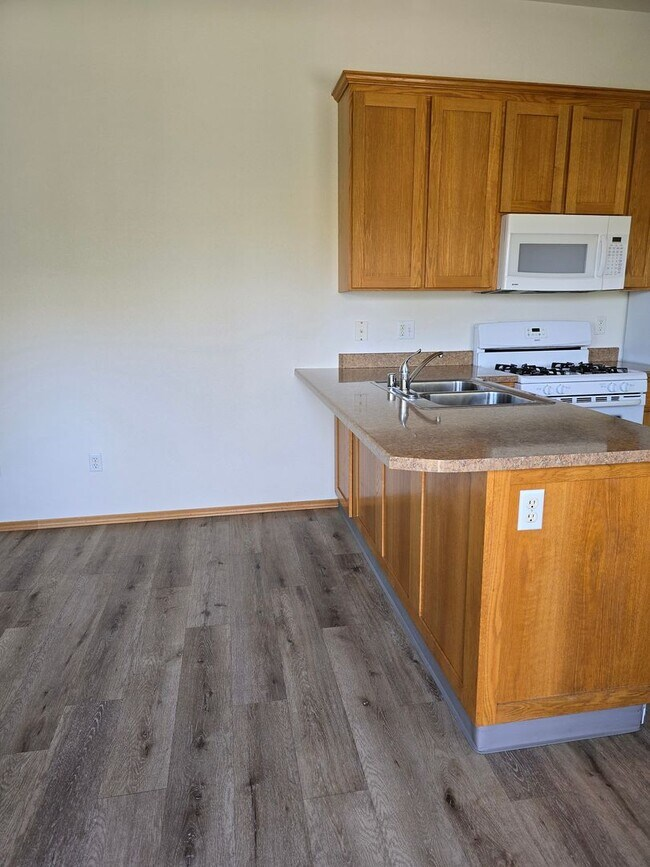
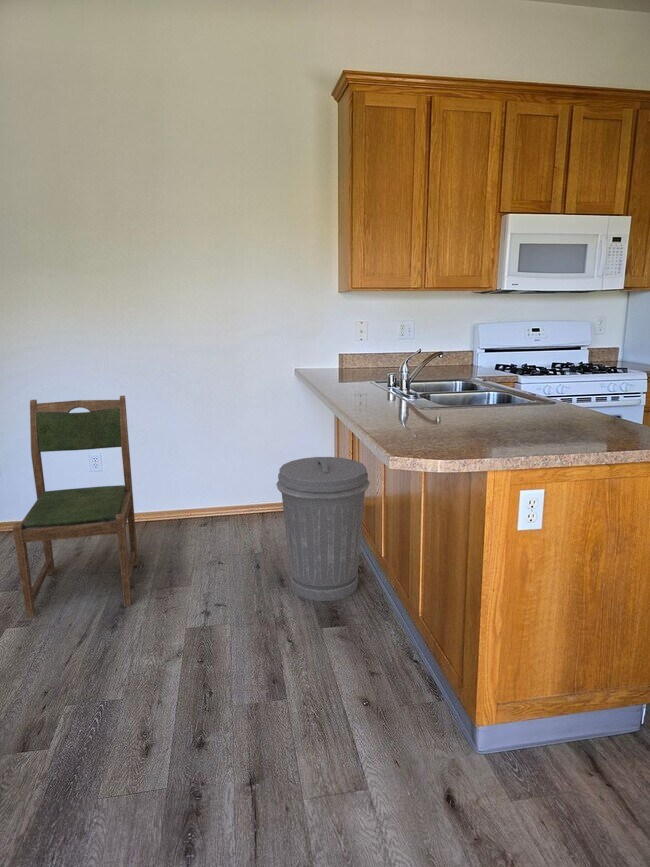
+ dining chair (79, 498)
+ trash can (323, 524)
